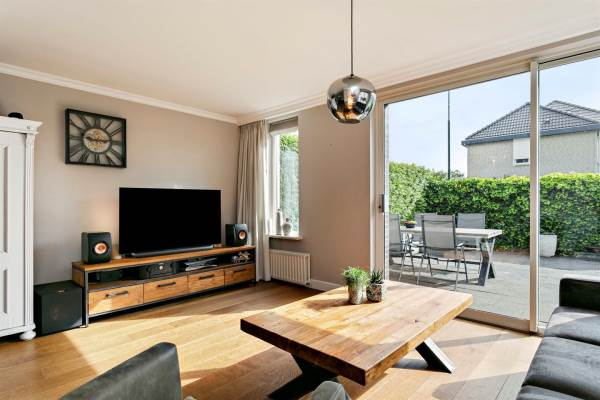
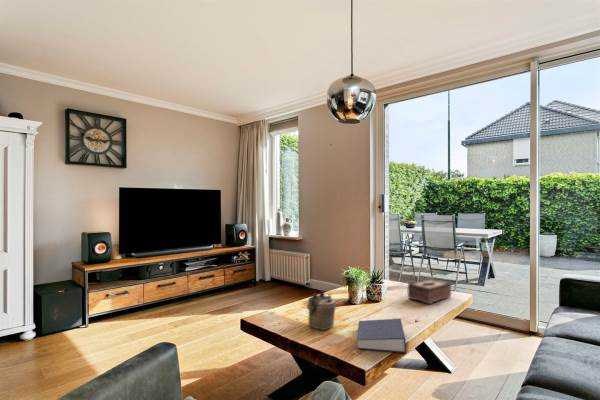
+ teapot (321, 308)
+ book (380, 332)
+ tissue box (429, 290)
